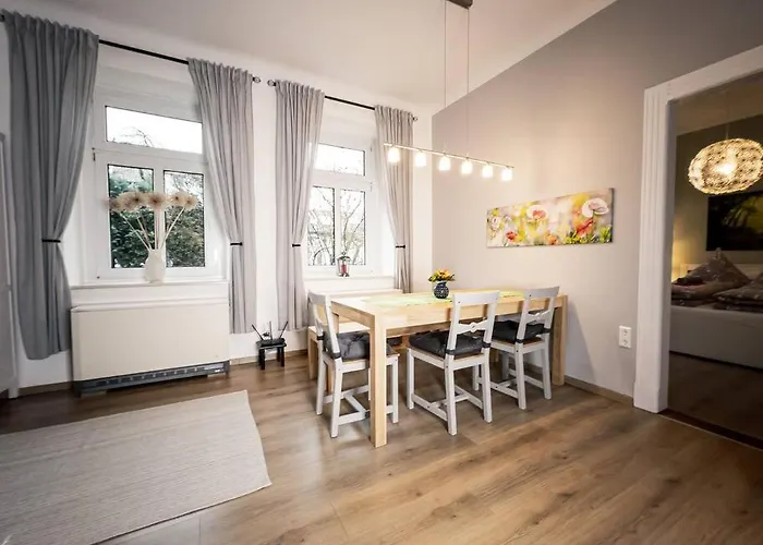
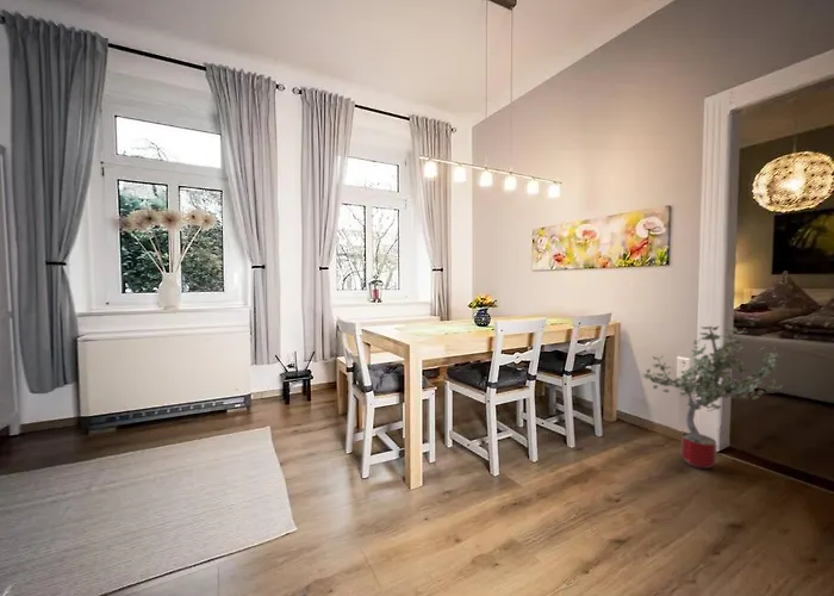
+ potted tree (704, 393)
